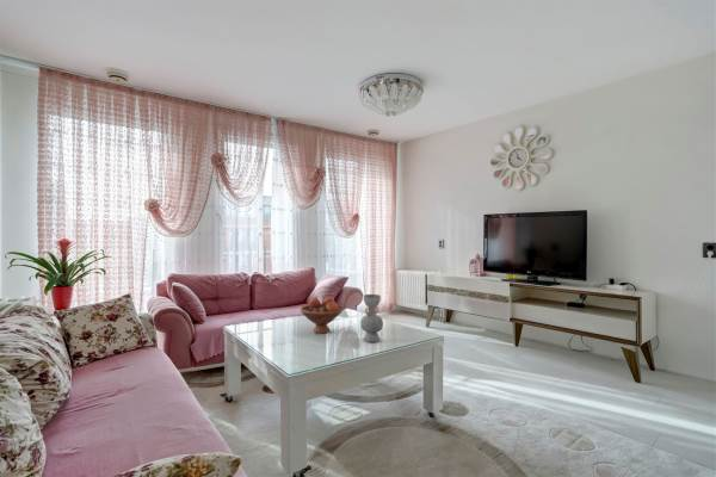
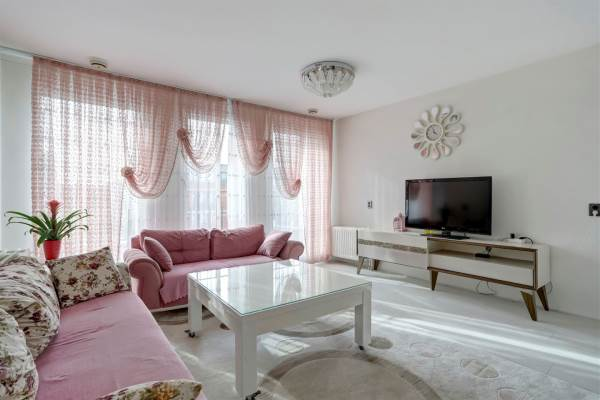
- decorative vase (371, 317)
- fruit bowl (321, 315)
